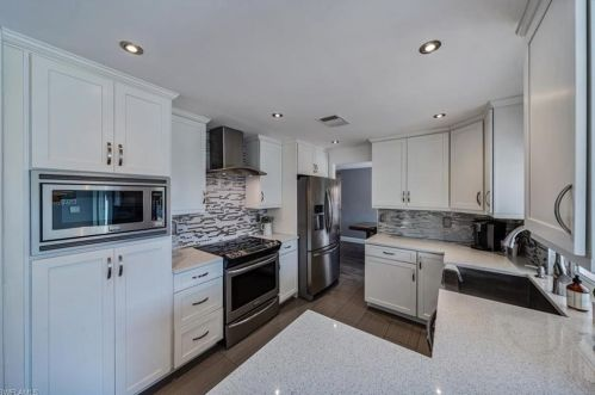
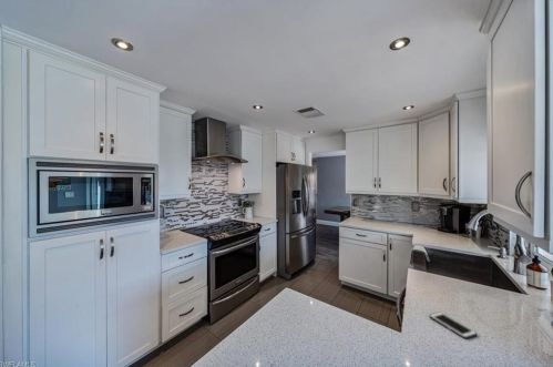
+ cell phone (451, 324)
